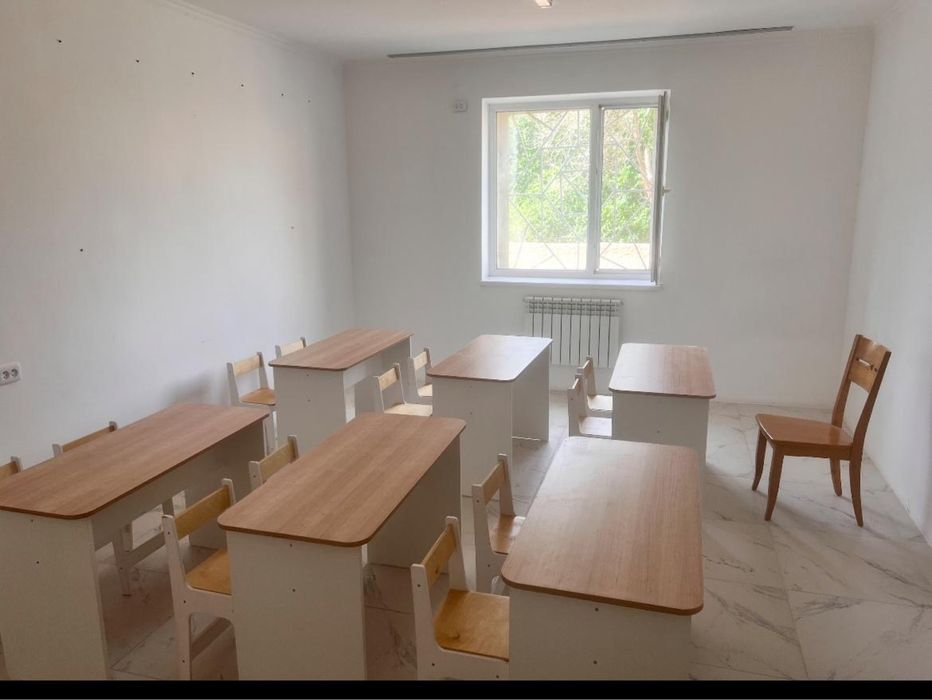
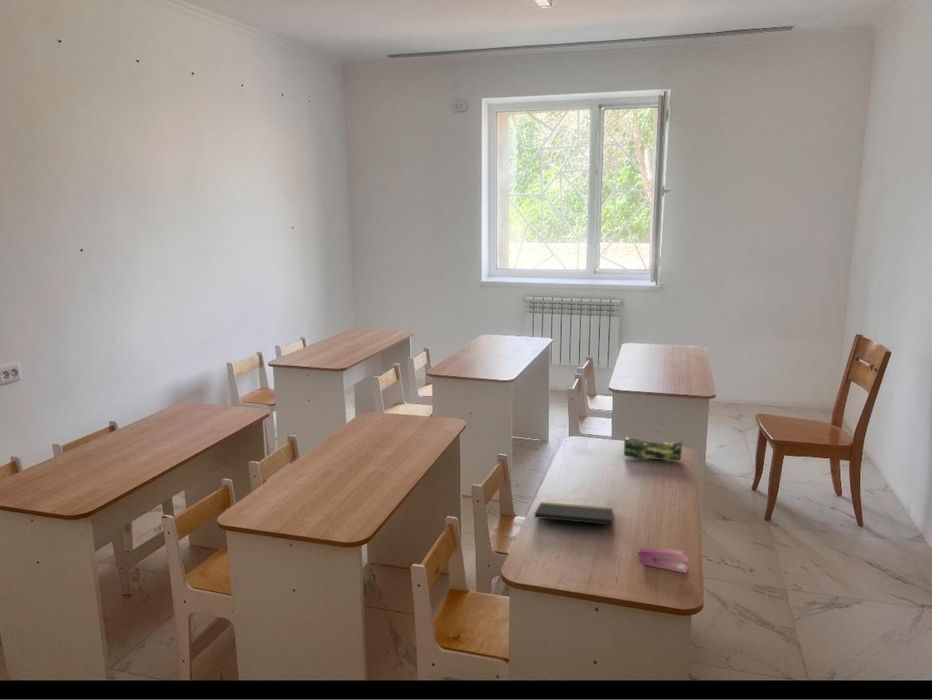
+ pencil case (653, 449)
+ stapler (662, 557)
+ notepad (574, 512)
